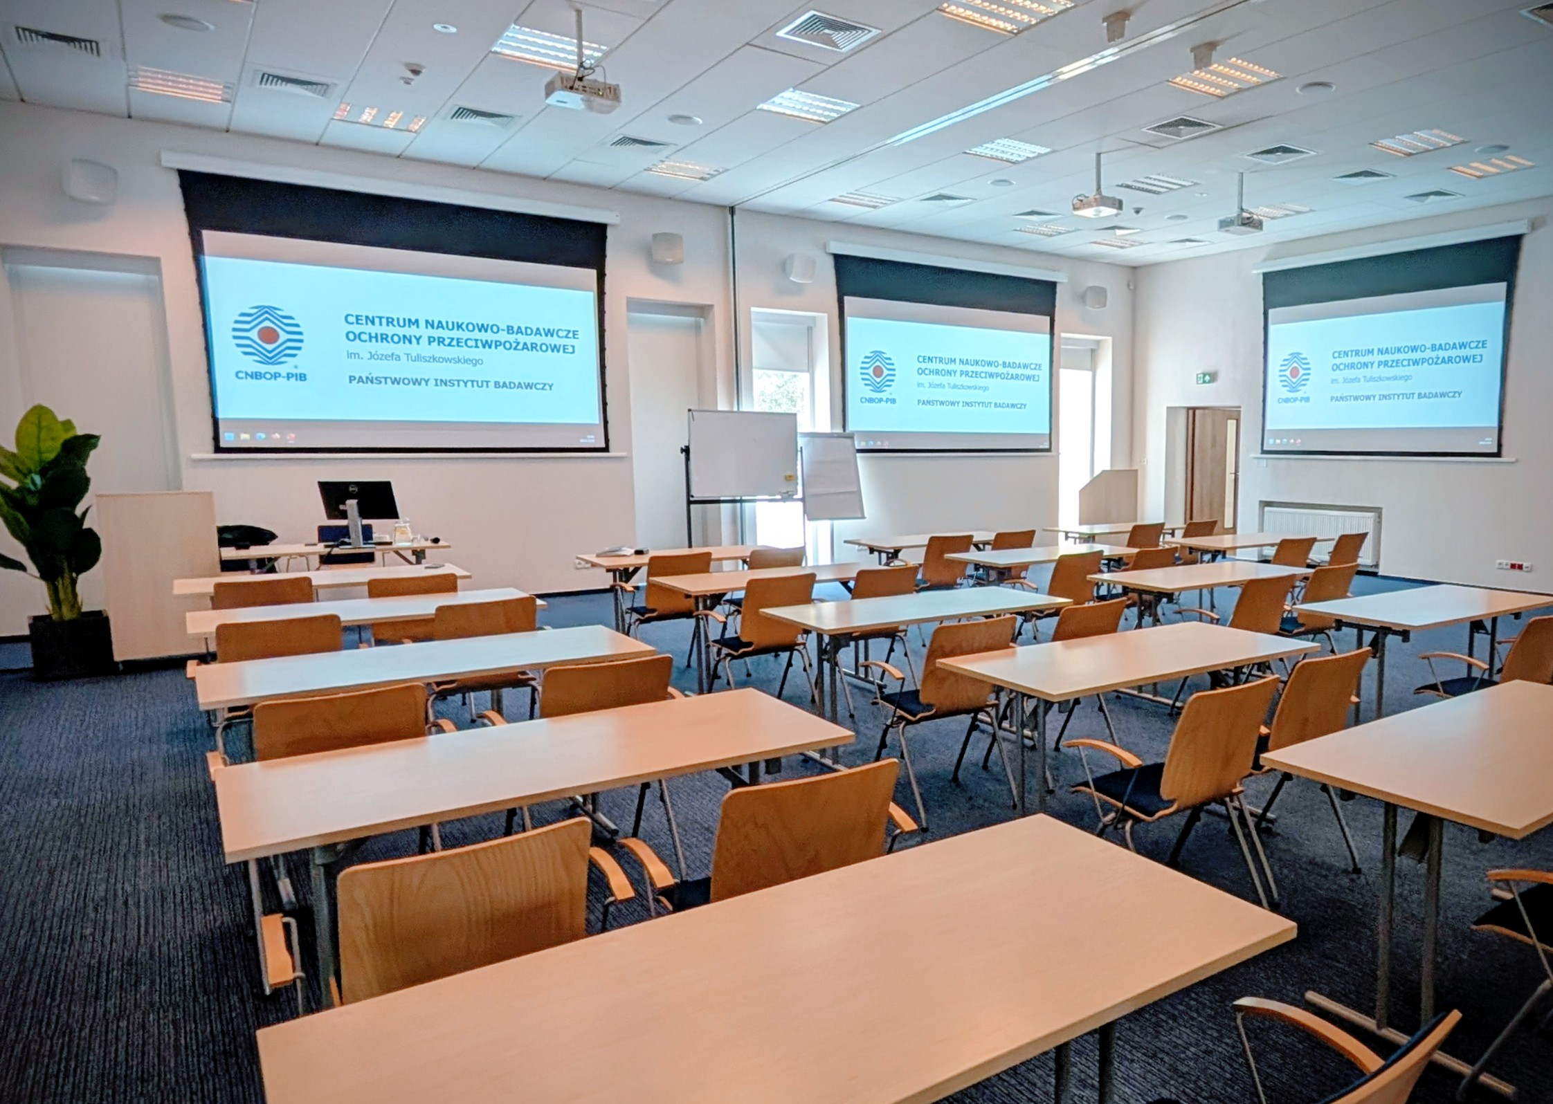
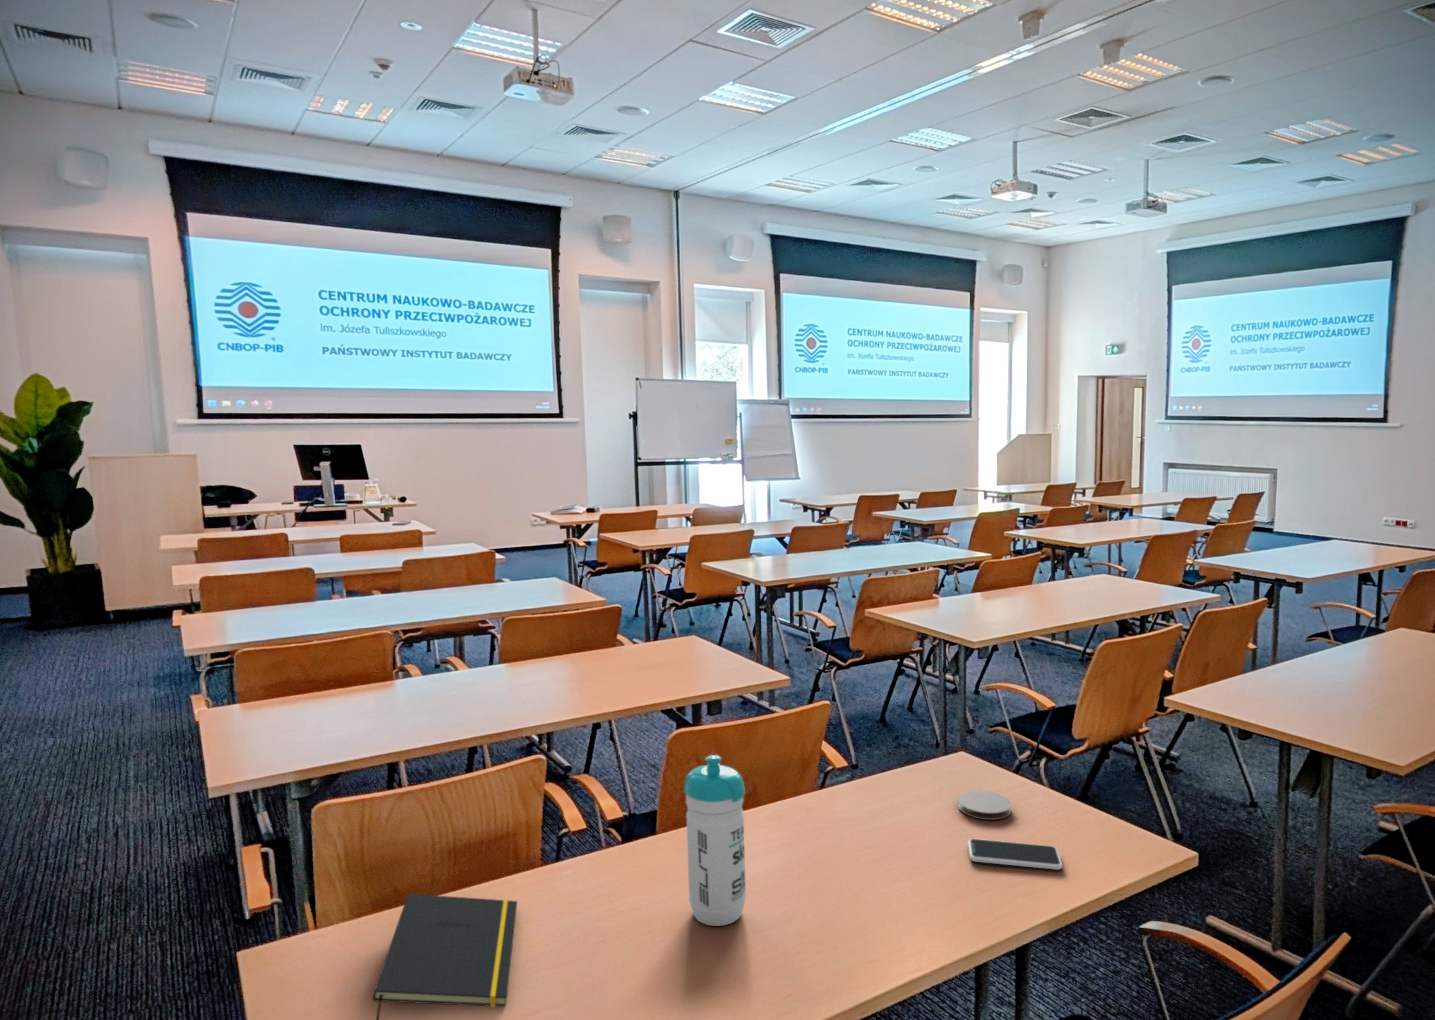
+ notepad (452, 945)
+ coaster (984, 805)
+ water bottle (716, 835)
+ smartphone (1014, 853)
